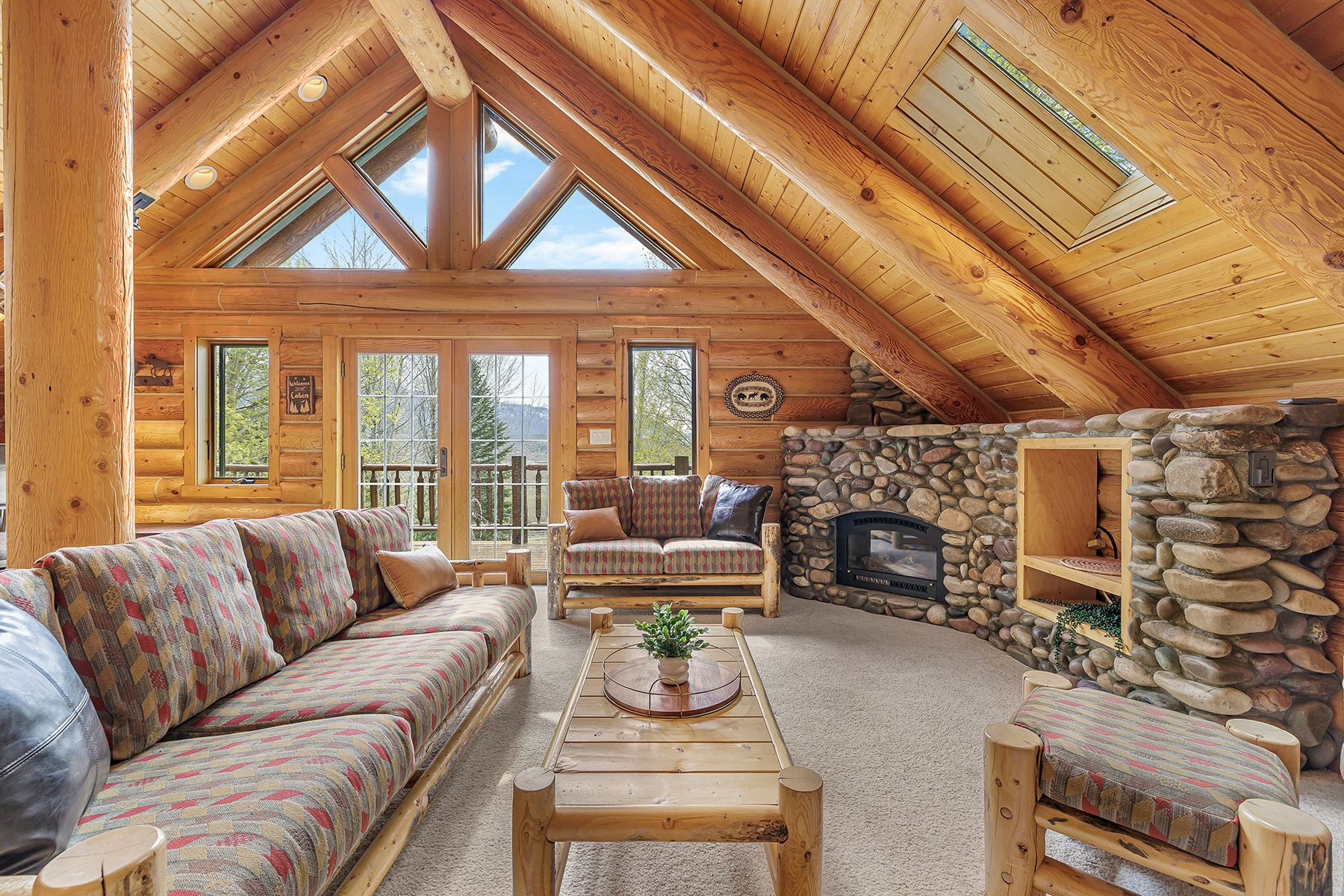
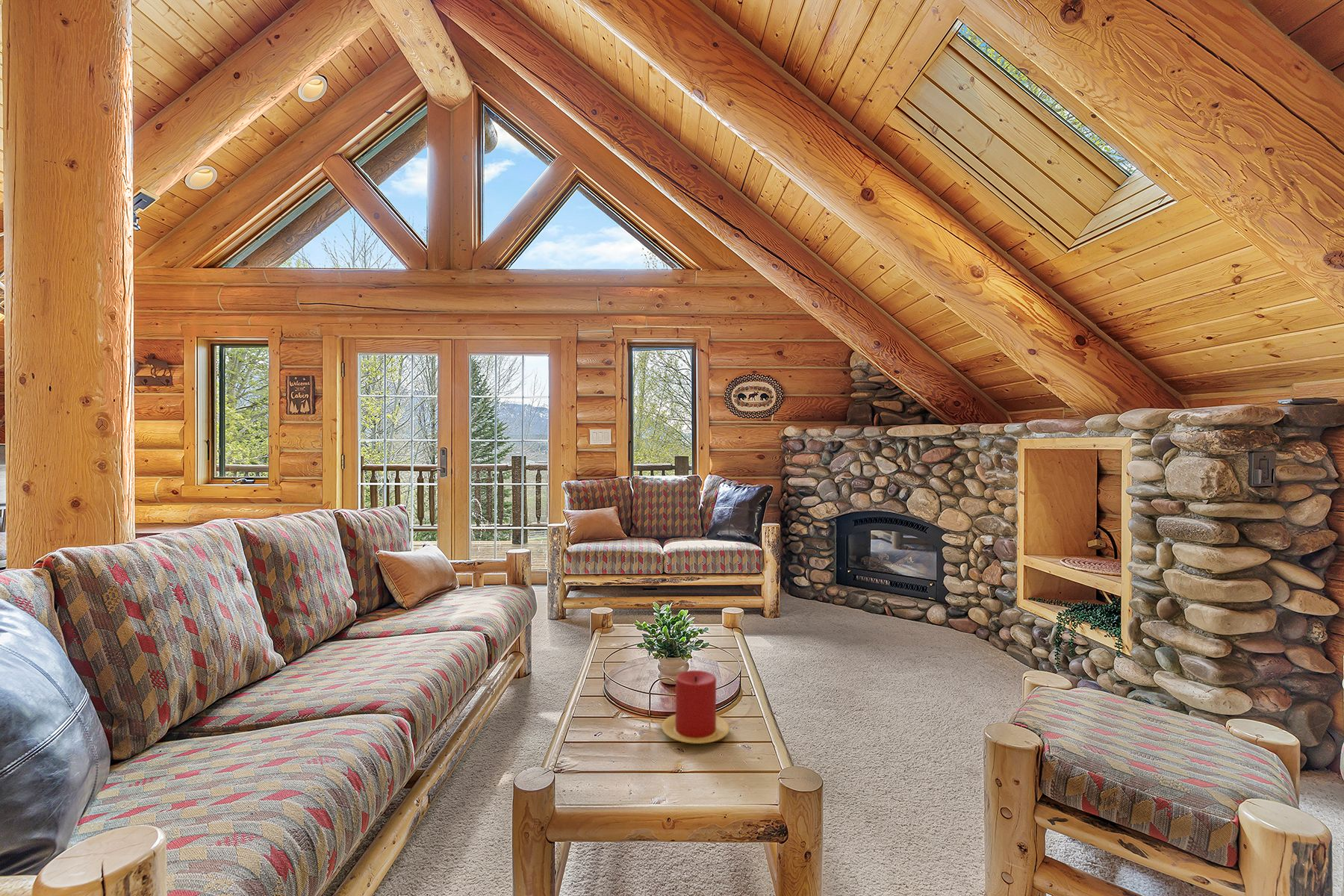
+ candle (695, 704)
